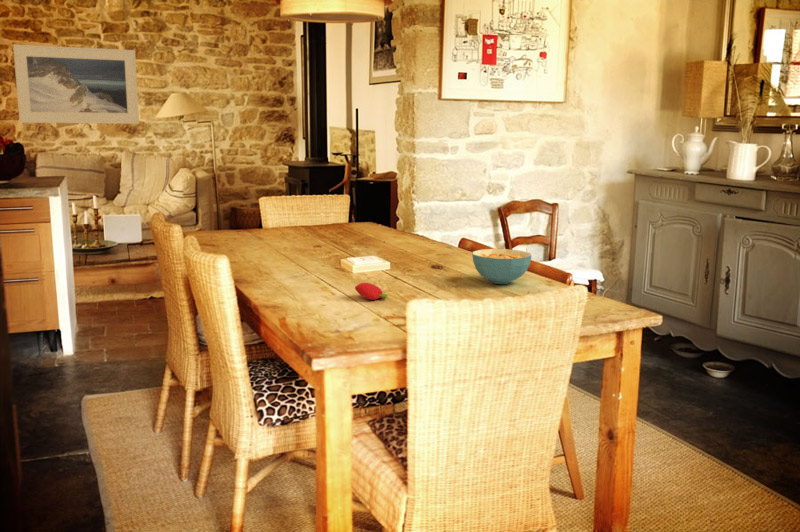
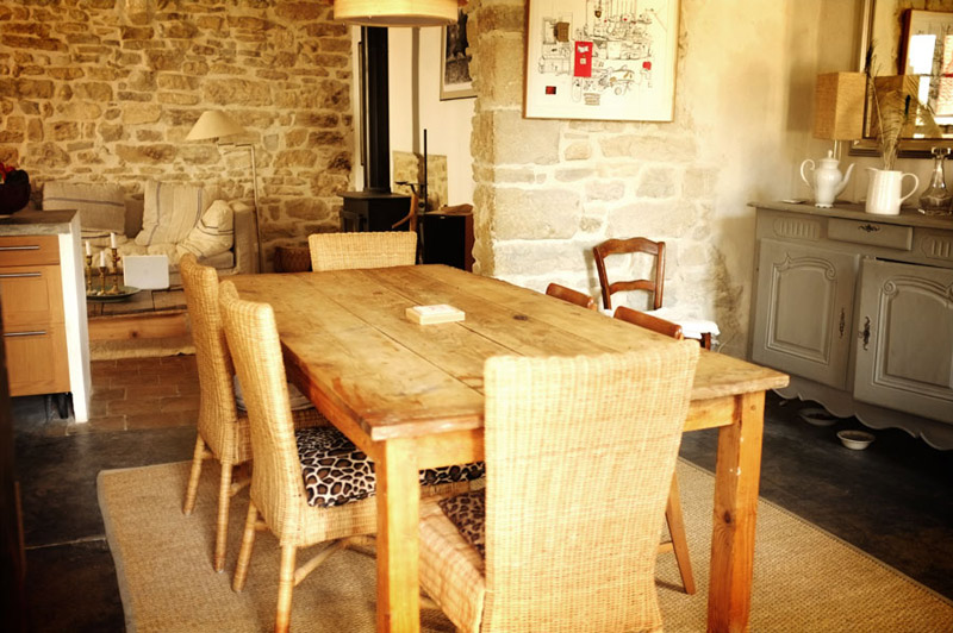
- cereal bowl (501, 268)
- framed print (78, 85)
- fruit (371, 291)
